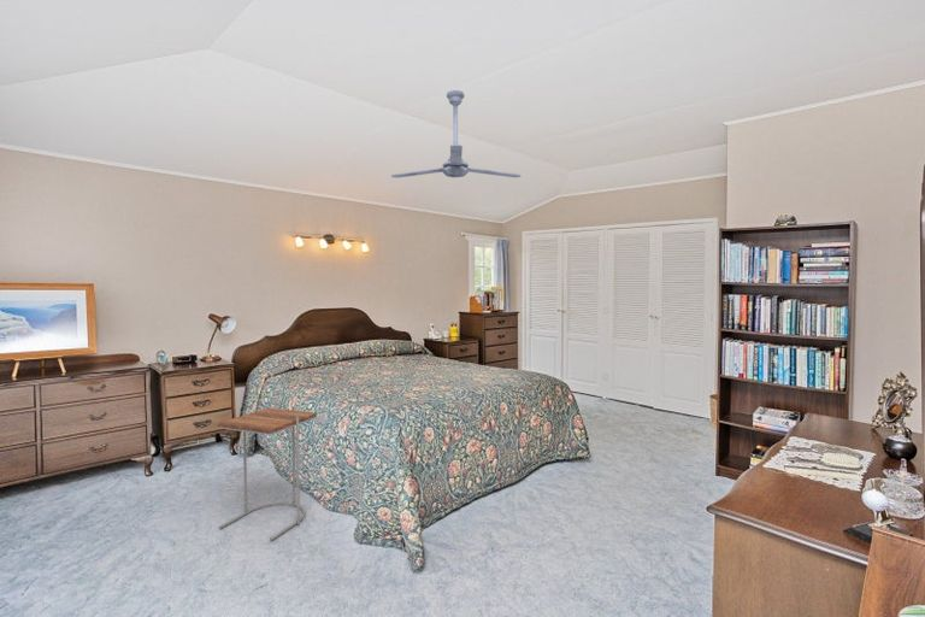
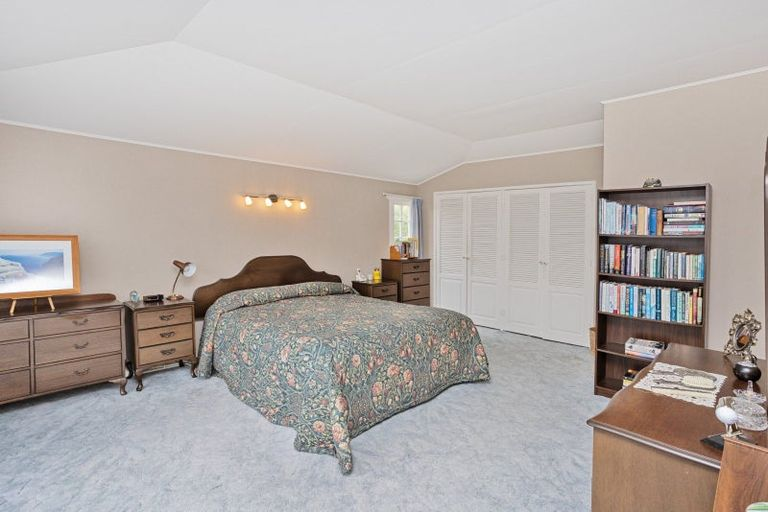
- ceiling fan (455, 128)
- side table (293, 465)
